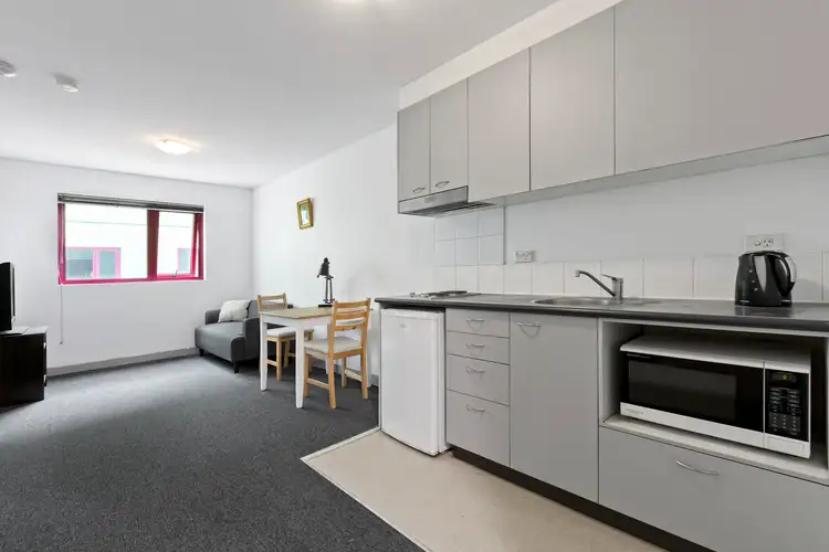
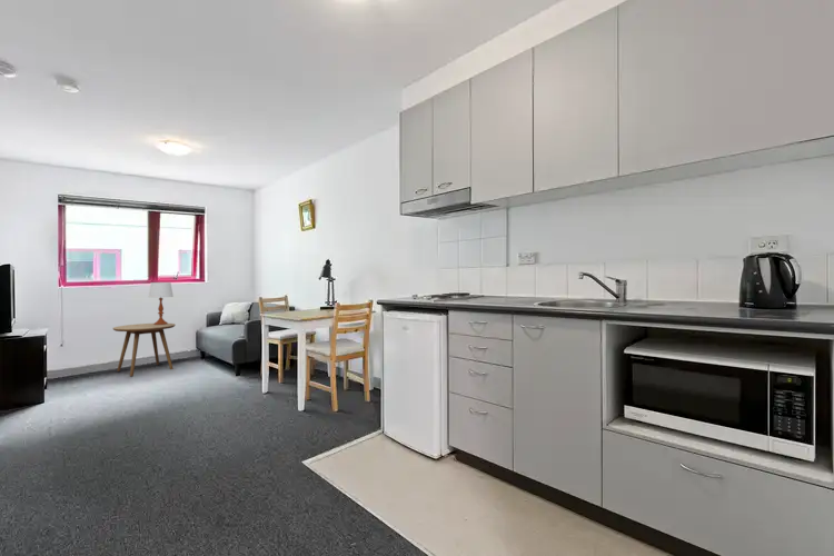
+ table lamp (160, 302)
+ side table (137, 348)
